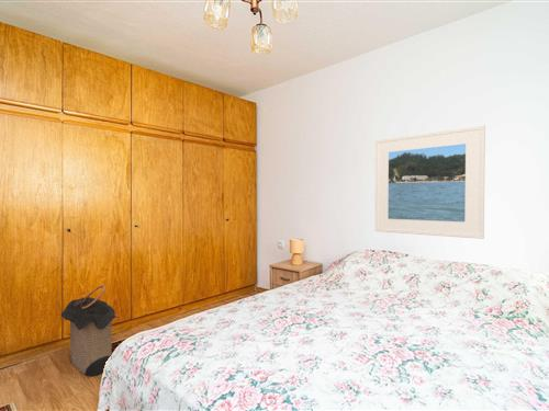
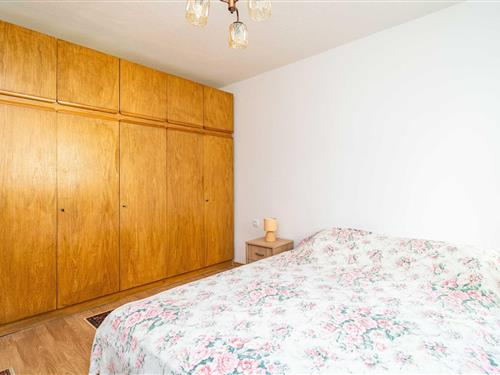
- laundry hamper (88, 324)
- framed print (424, 184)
